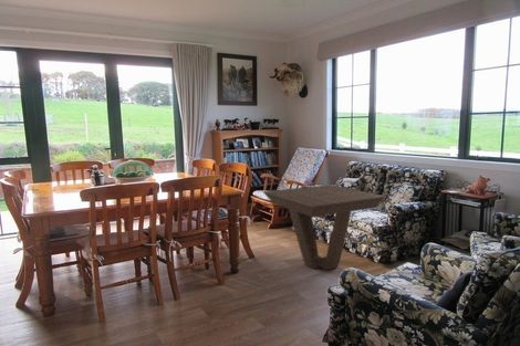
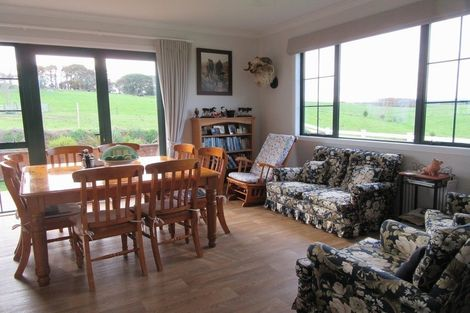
- coffee table (313, 229)
